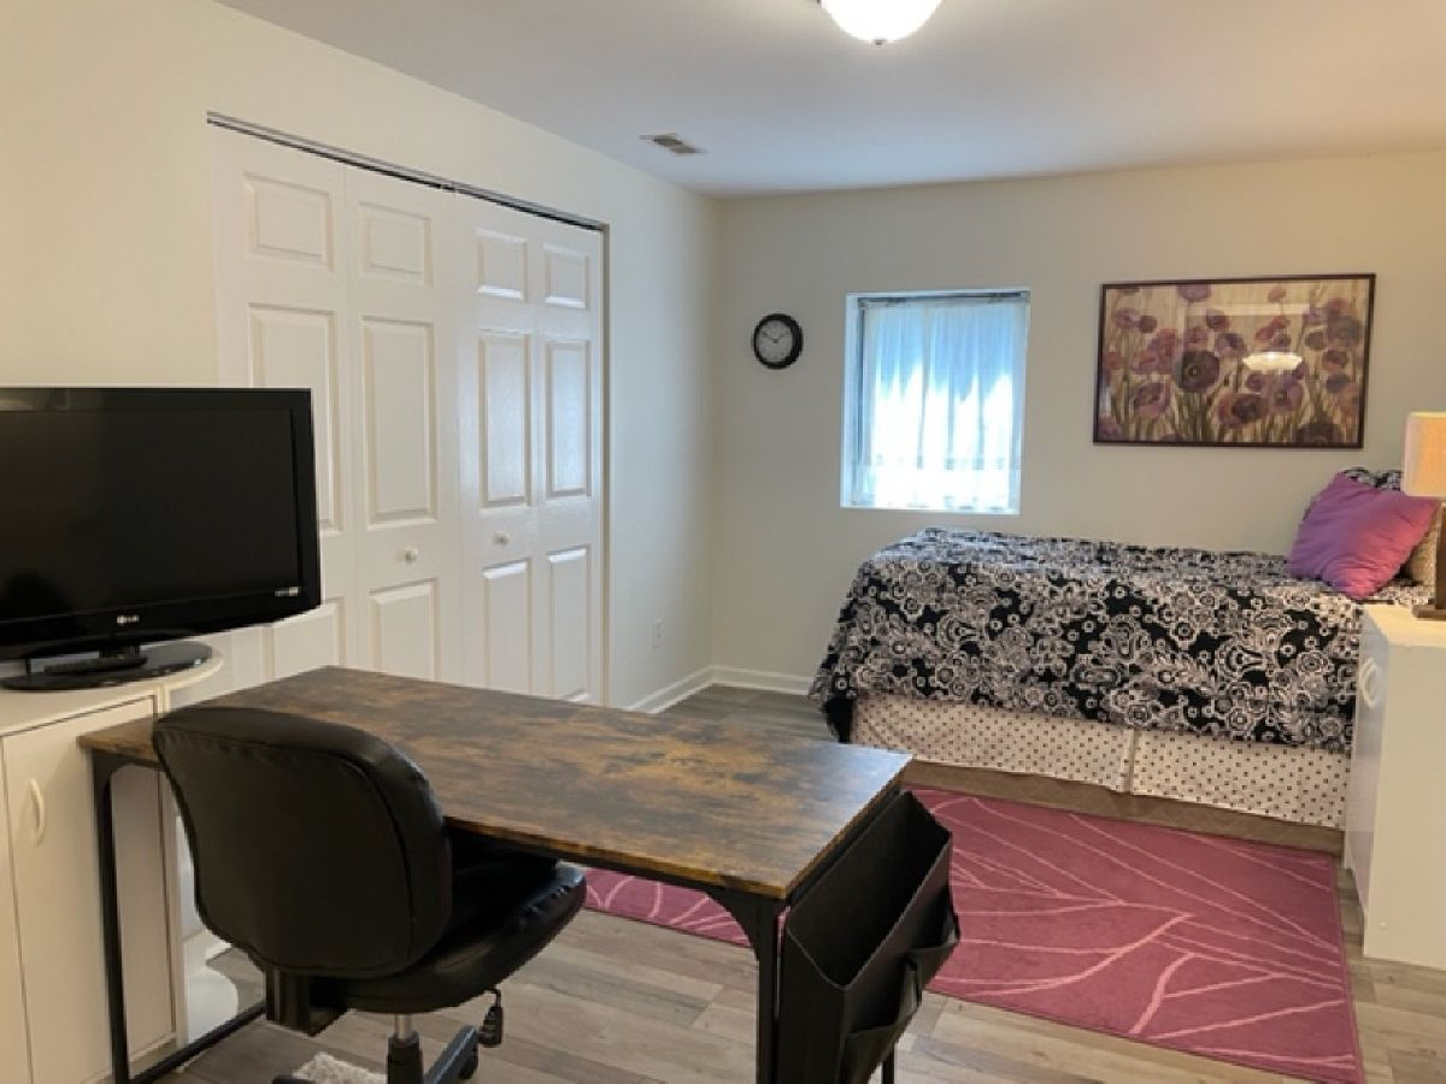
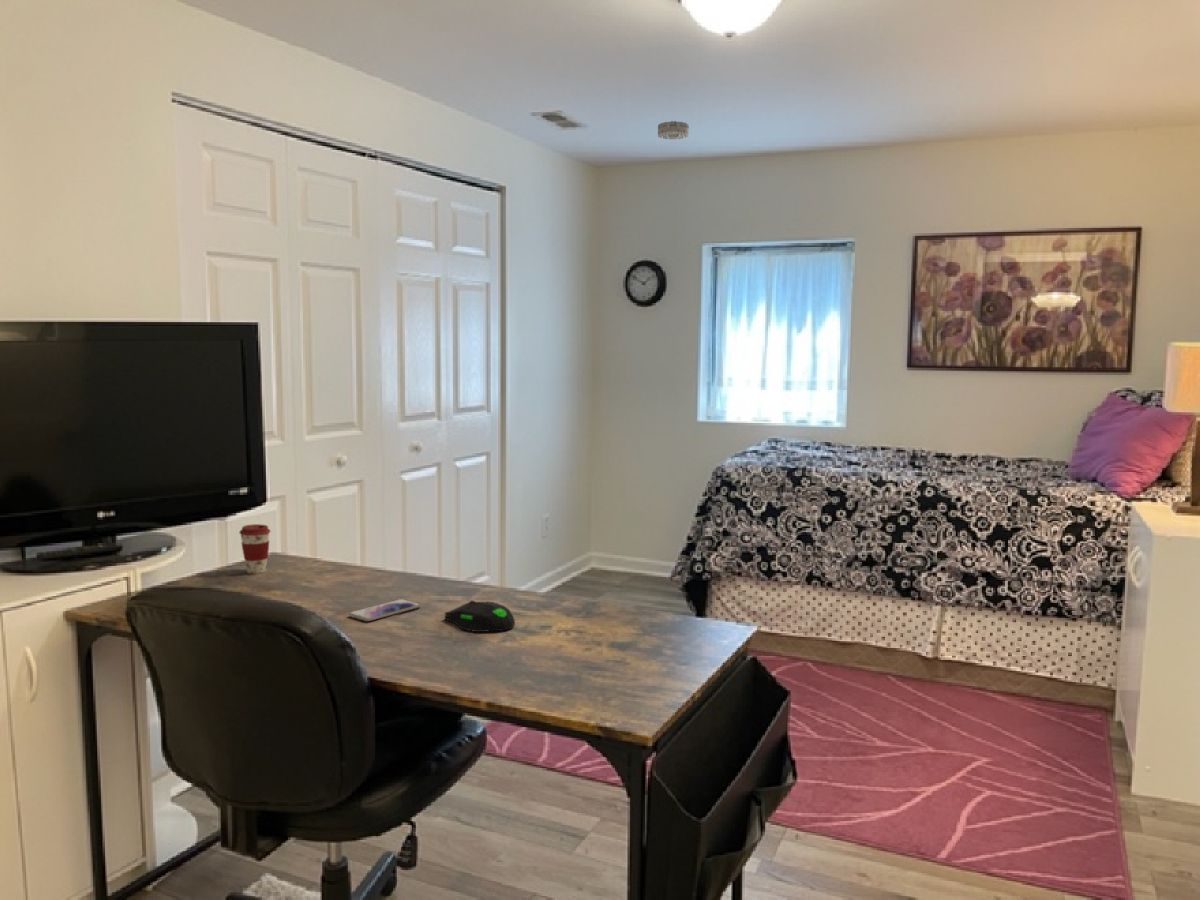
+ smoke detector (673, 129)
+ coffee cup (255, 549)
+ smartphone (385, 609)
+ computer mouse (479, 612)
